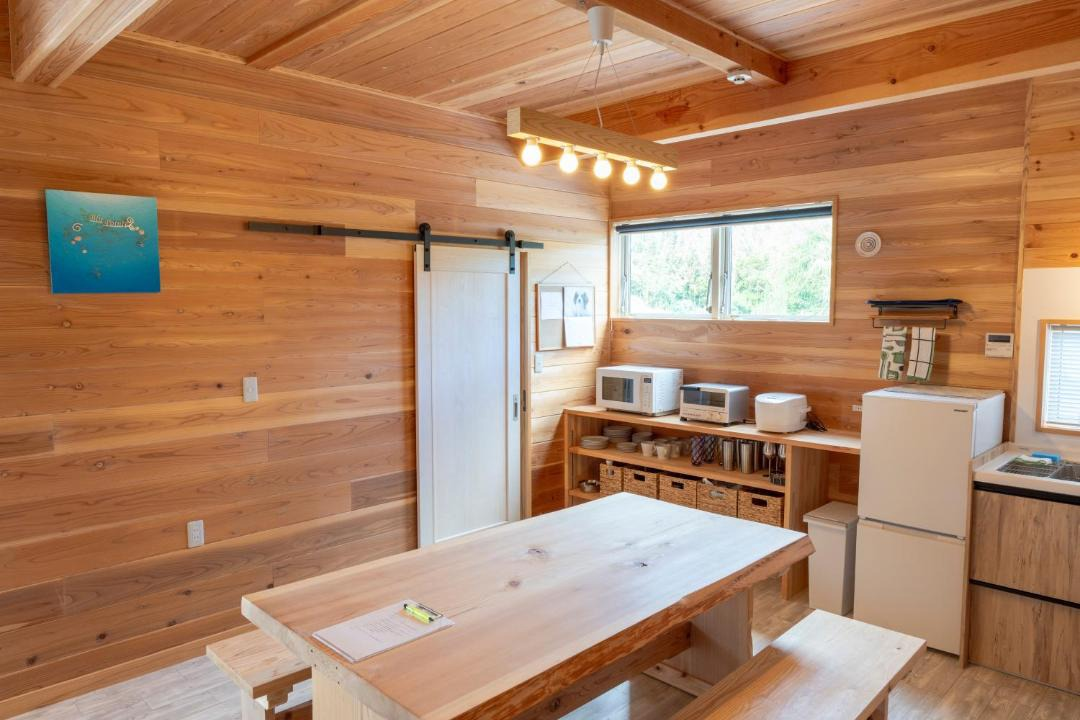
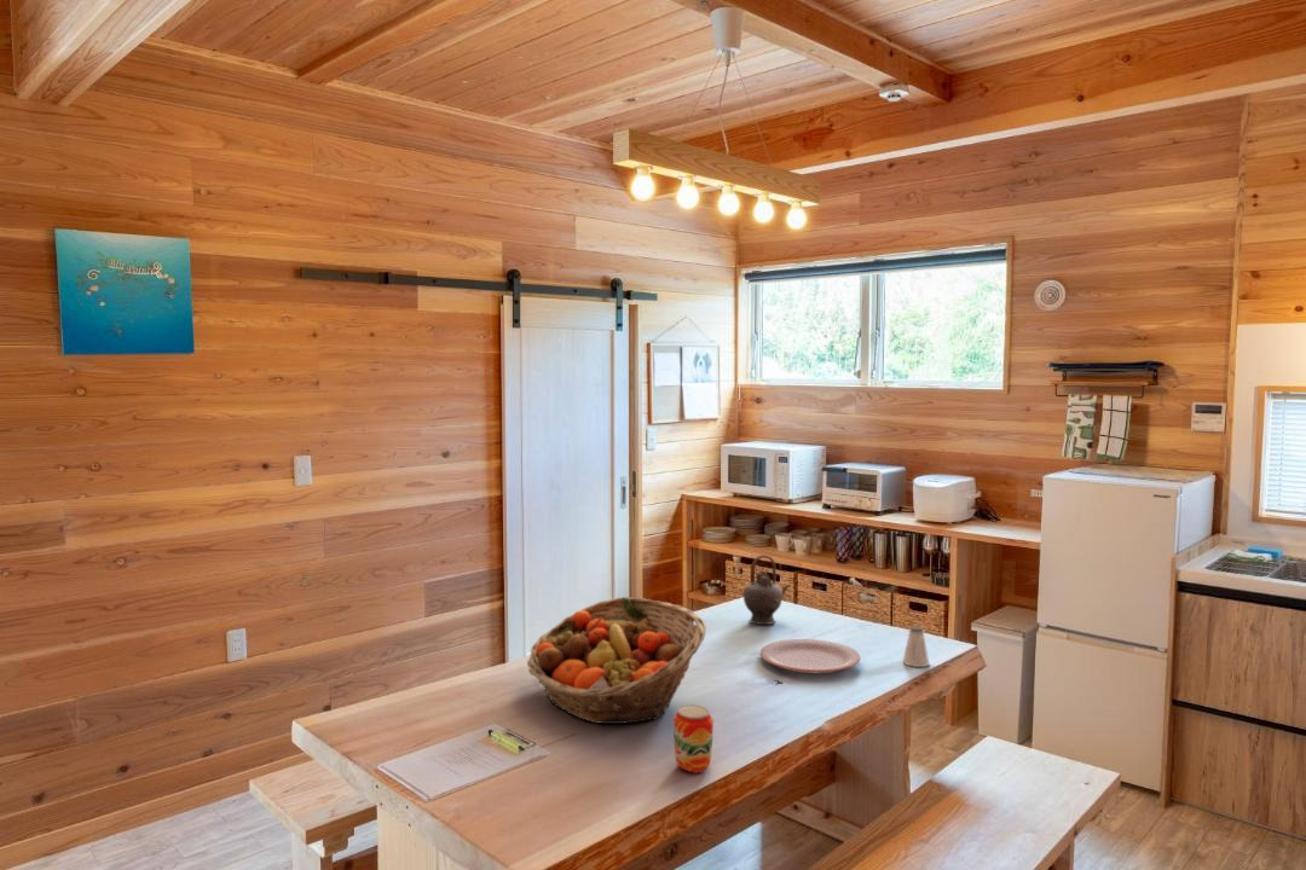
+ saltshaker (915, 645)
+ fruit basket (616, 656)
+ teapot (767, 588)
+ plate (809, 657)
+ beverage can (693, 738)
